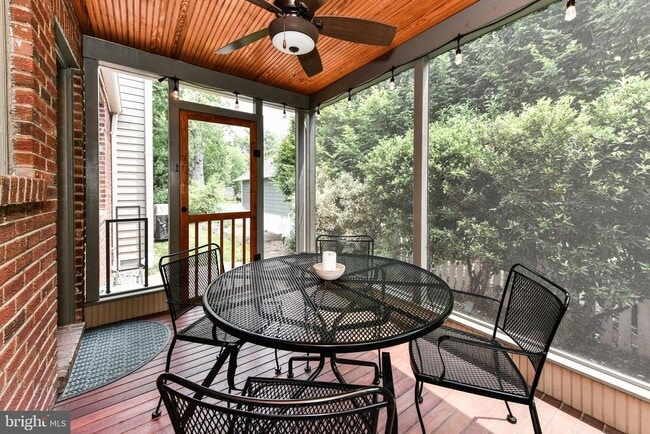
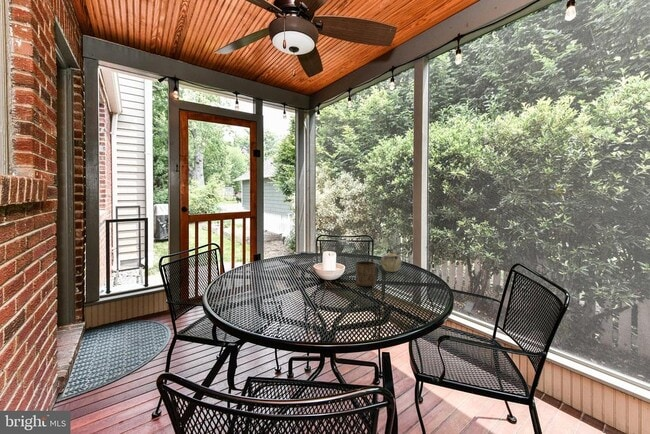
+ cup (365, 273)
+ teapot (391, 260)
